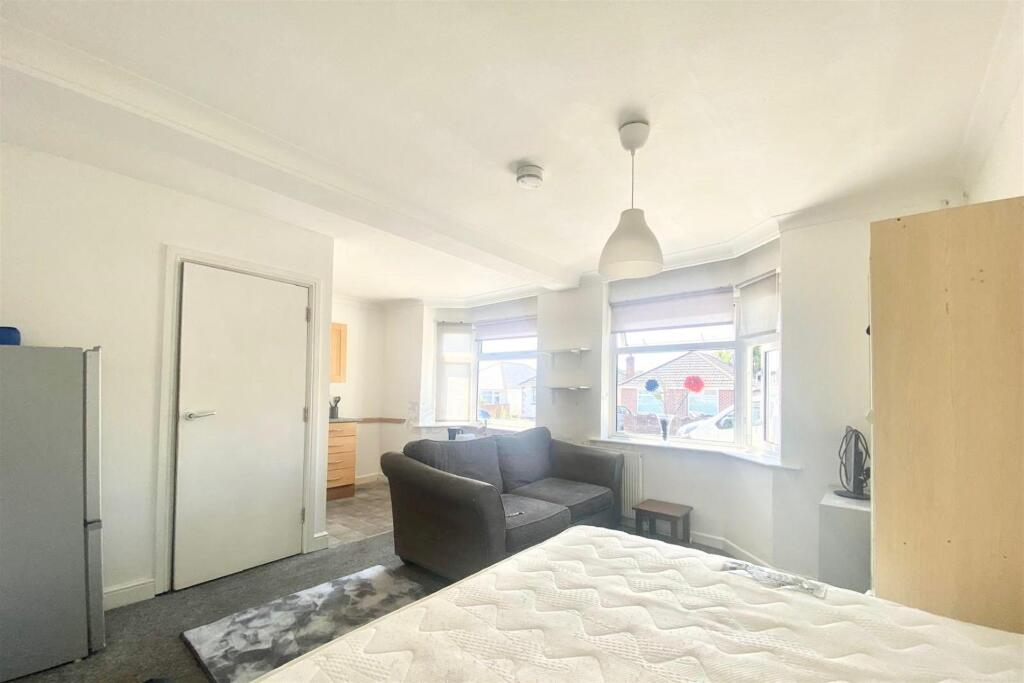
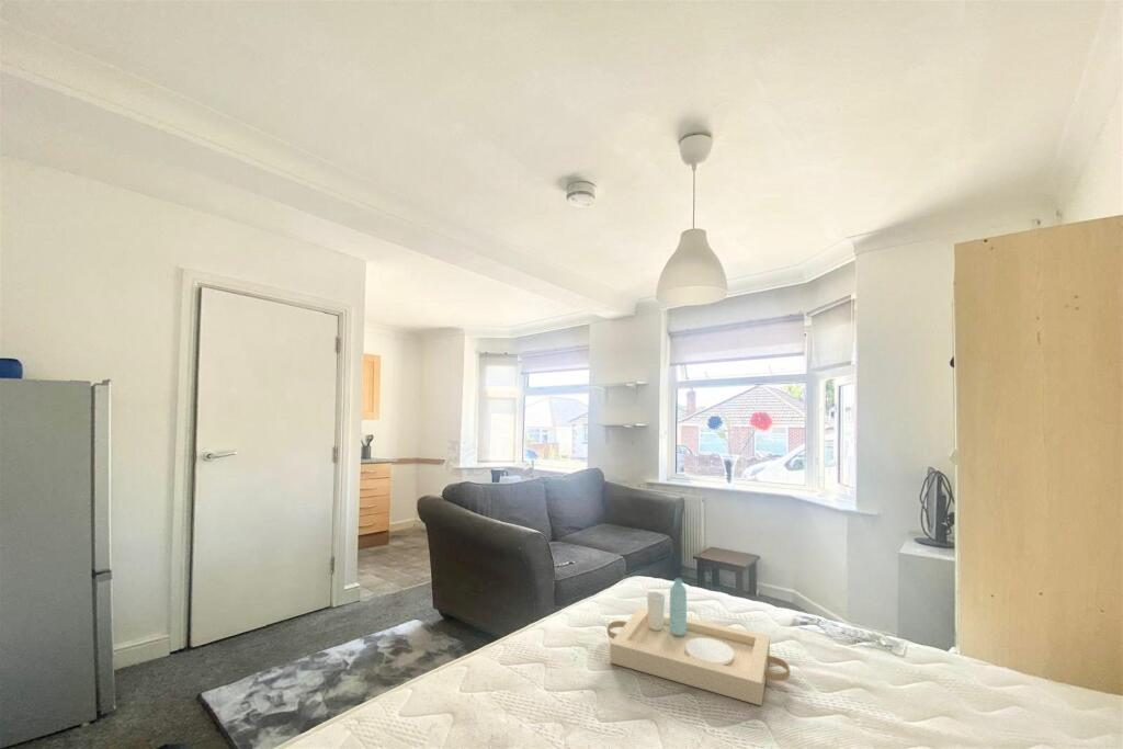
+ serving tray (691, 624)
